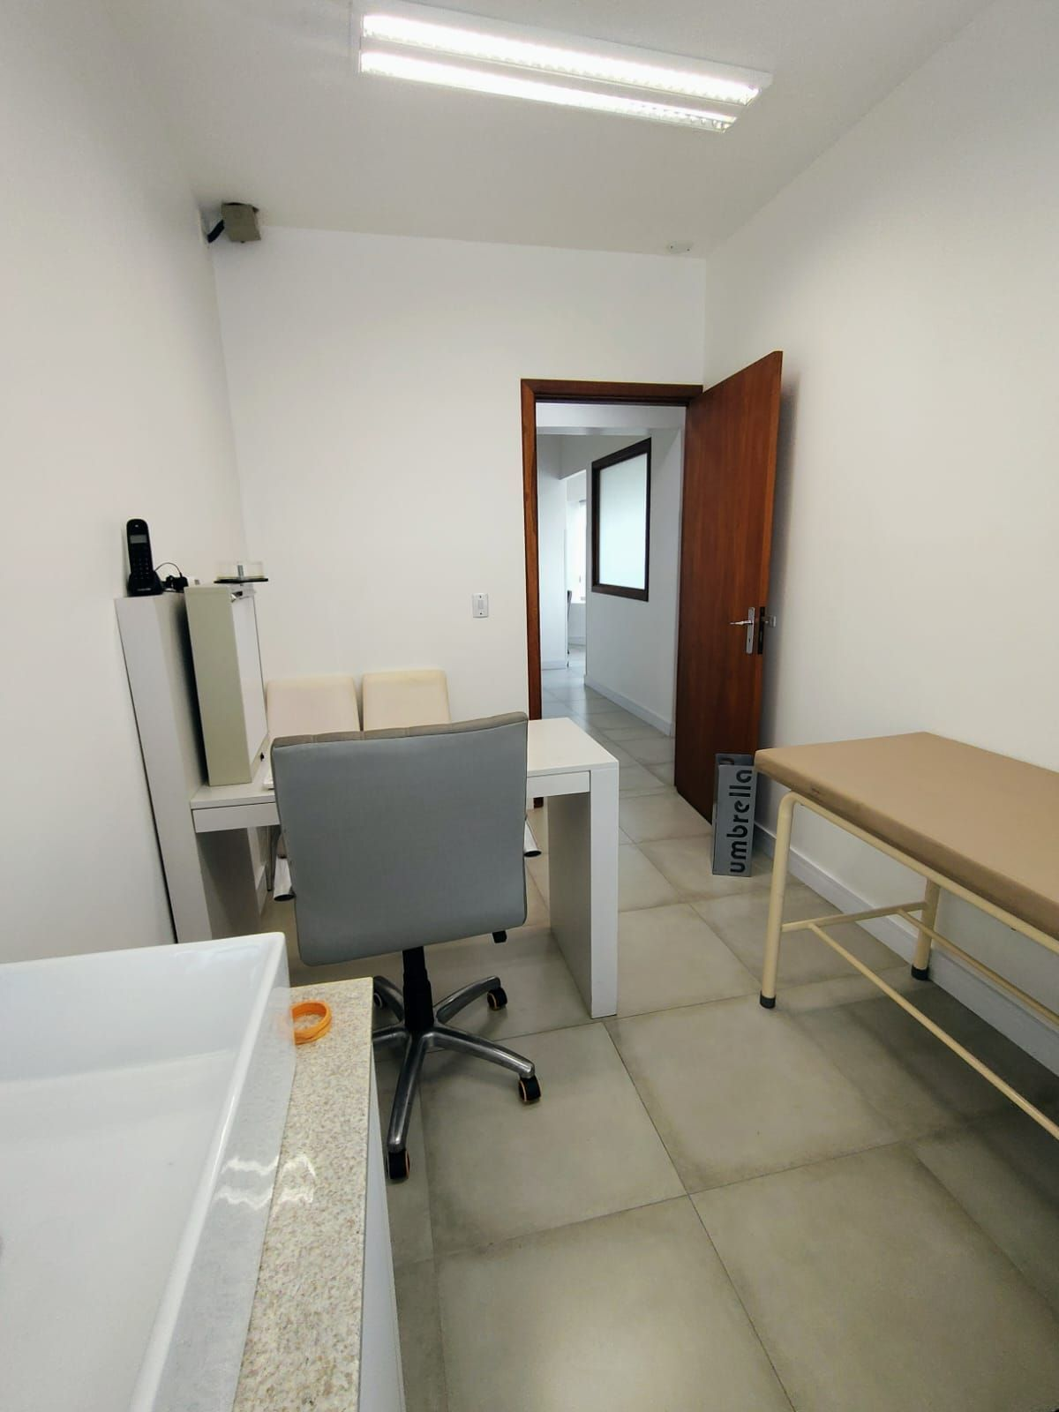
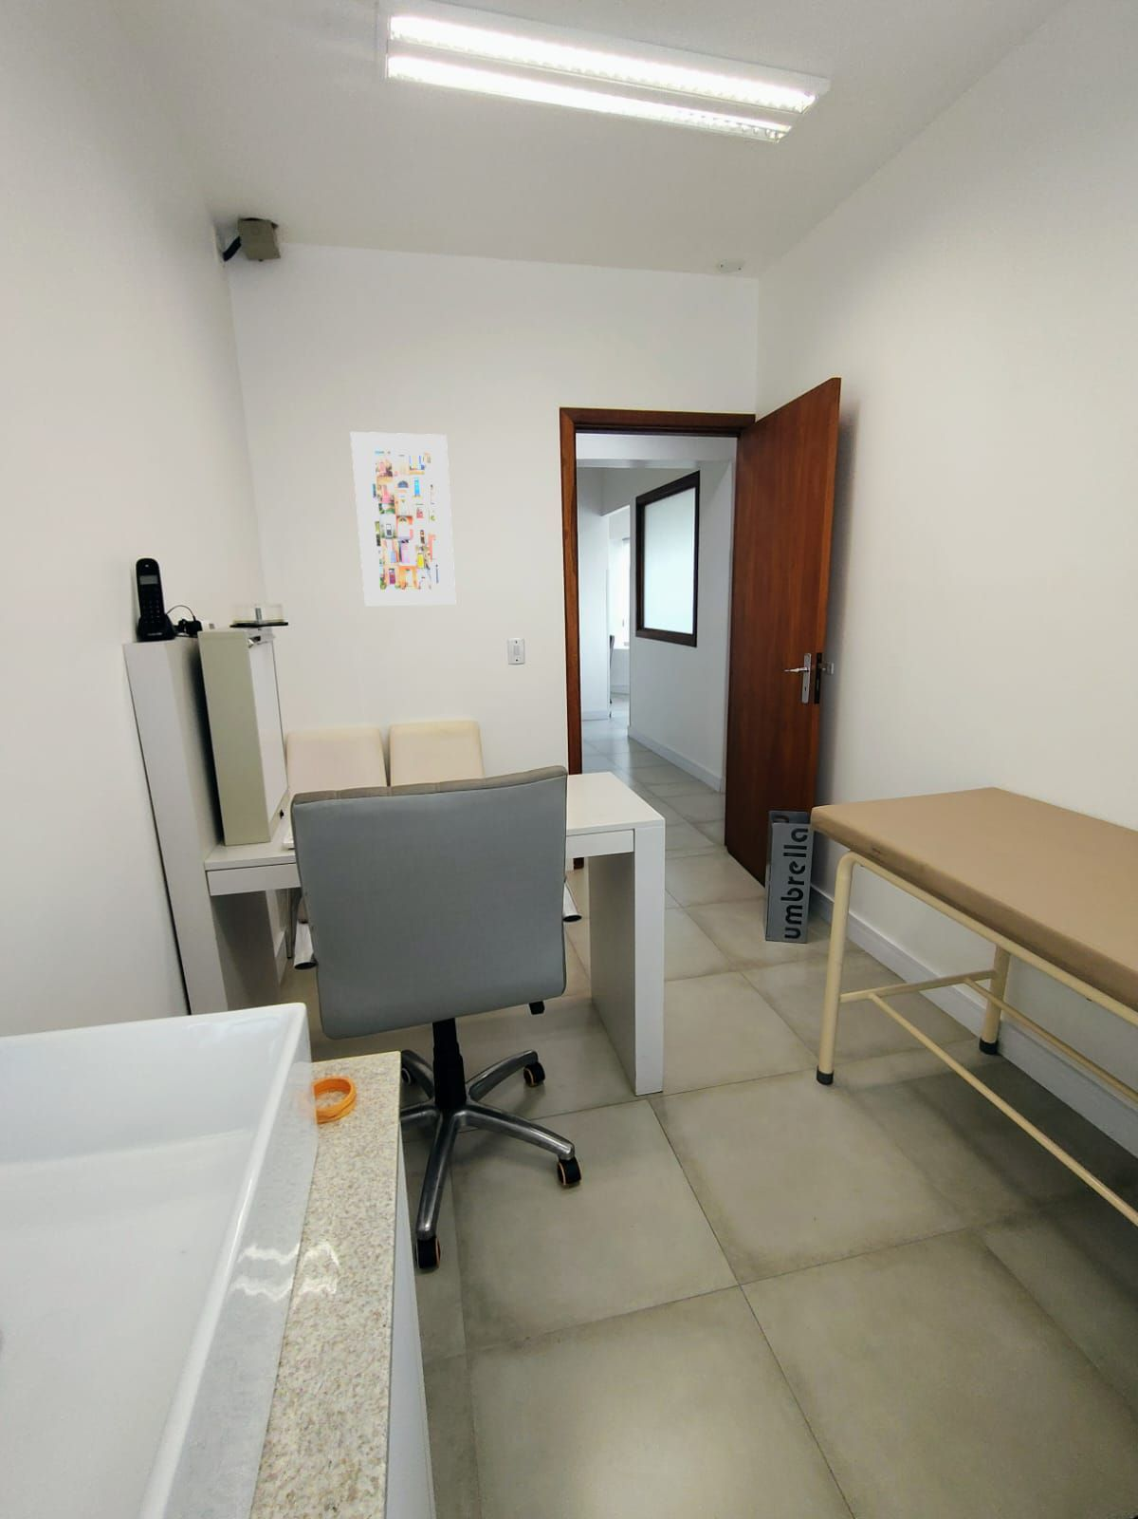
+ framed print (405, 521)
